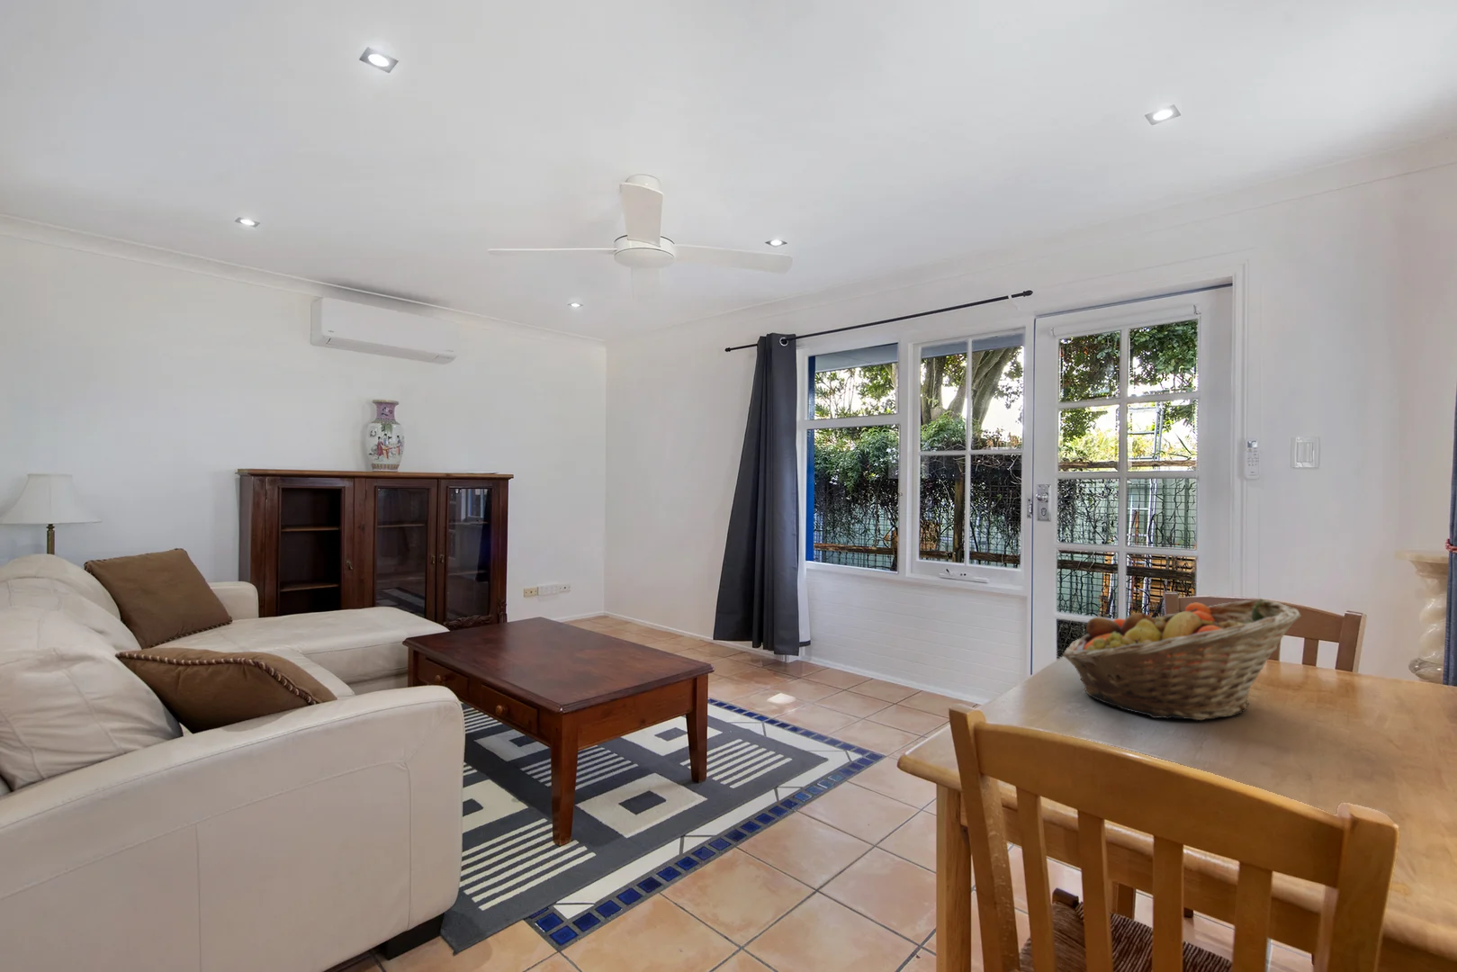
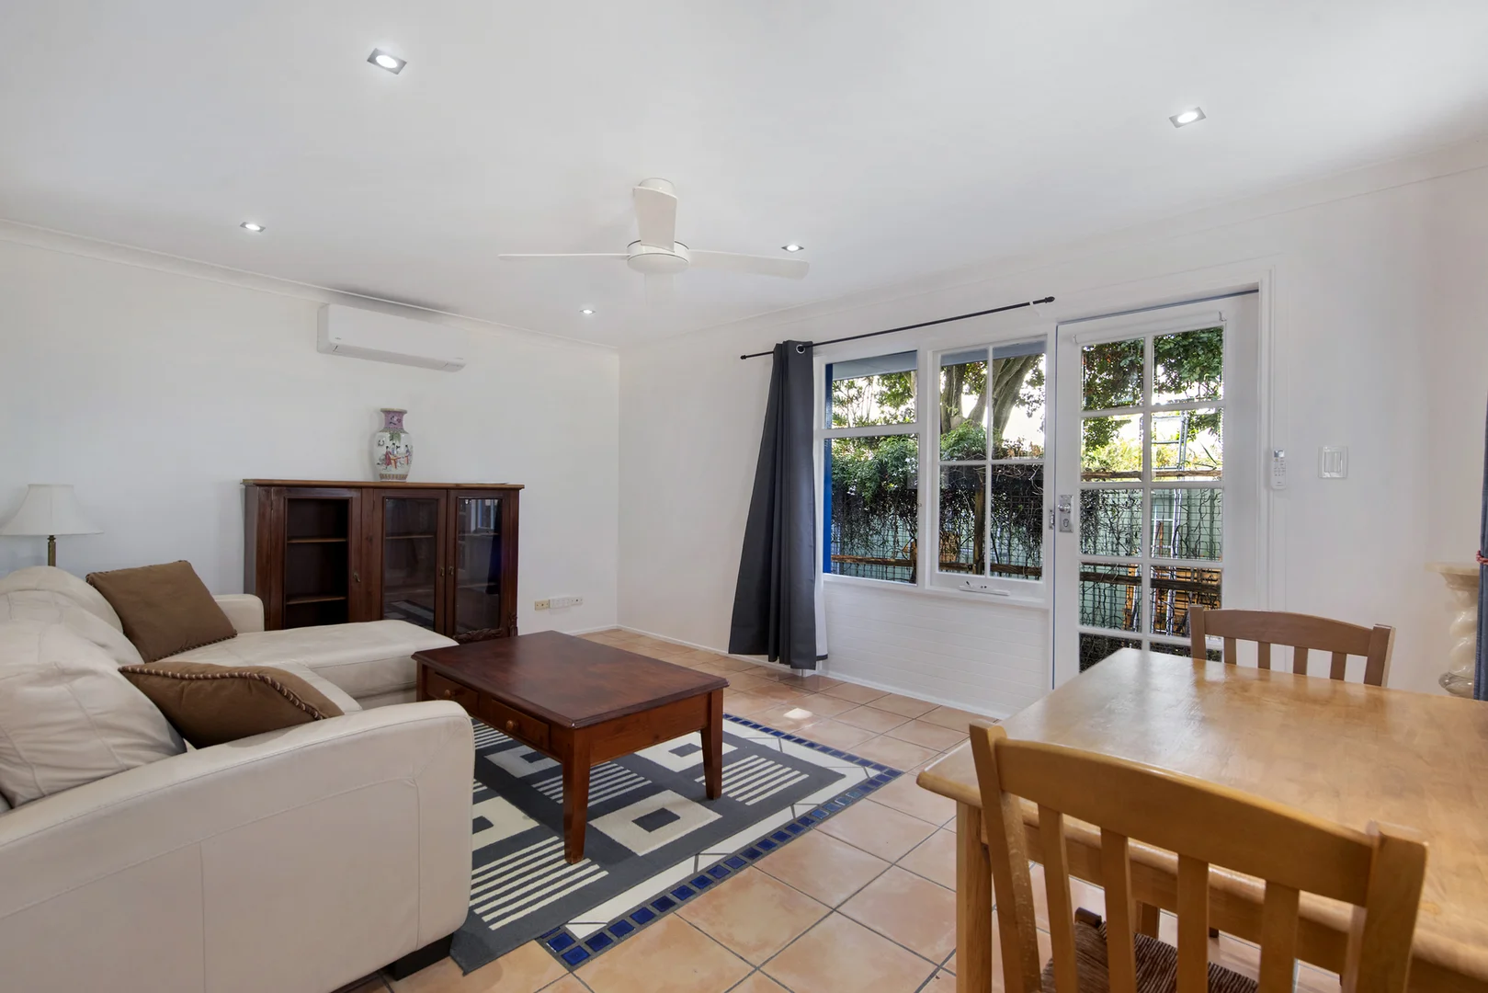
- fruit basket (1174, 648)
